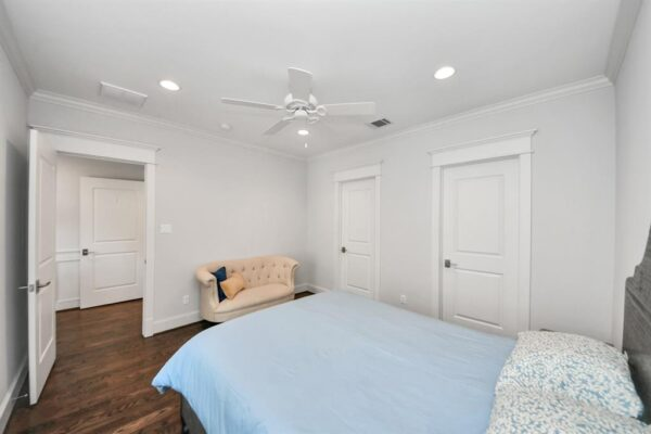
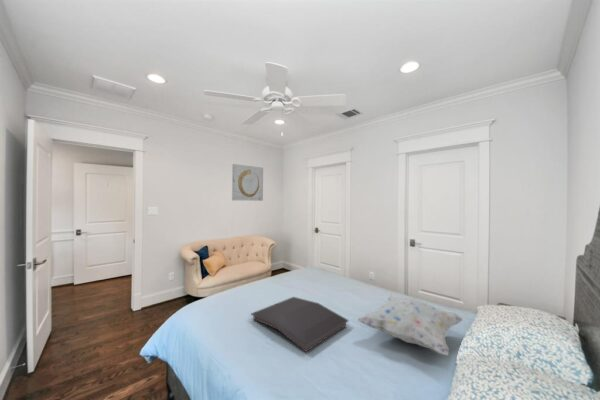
+ decorative pillow (411, 319)
+ wall art (248, 183)
+ serving tray (298, 315)
